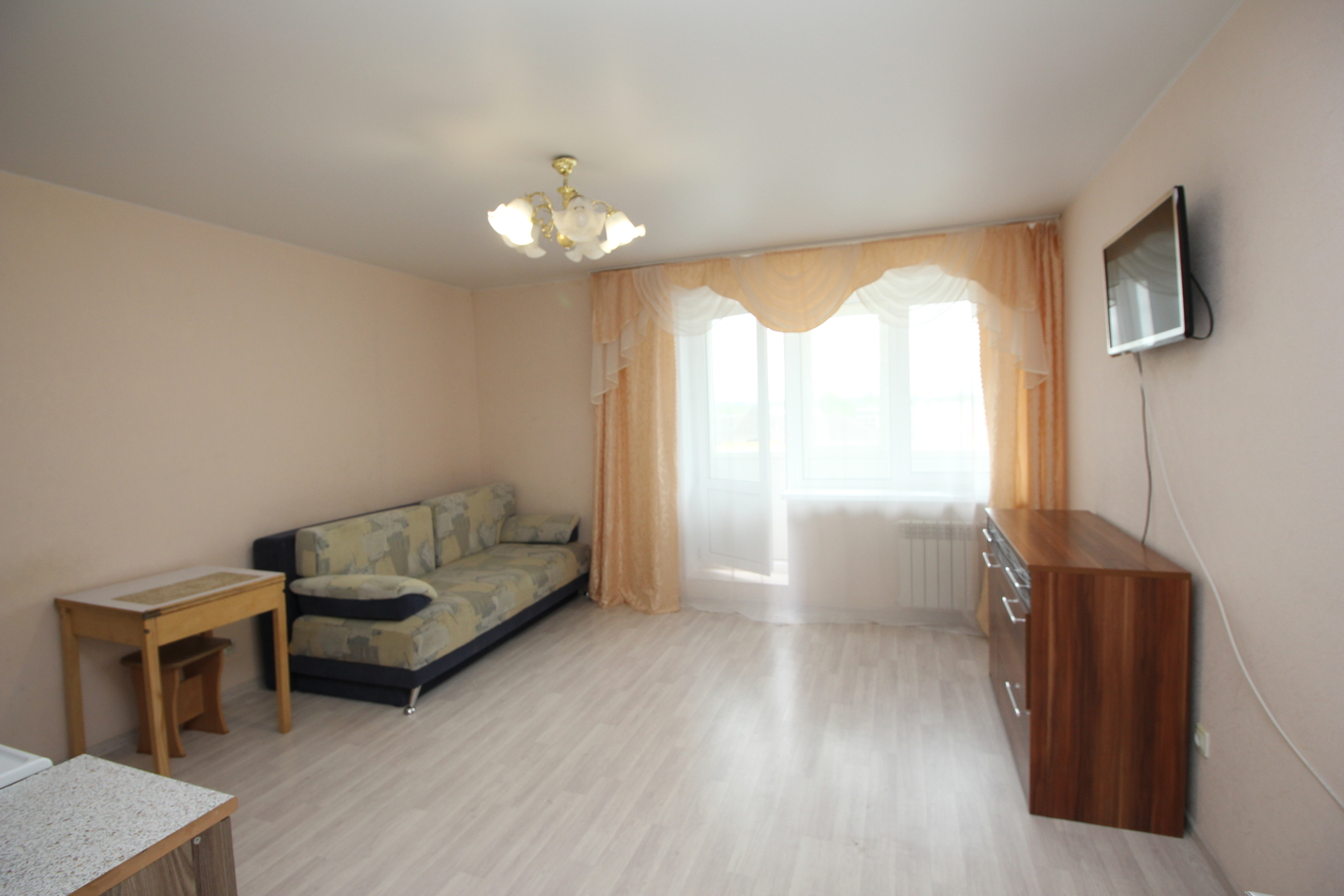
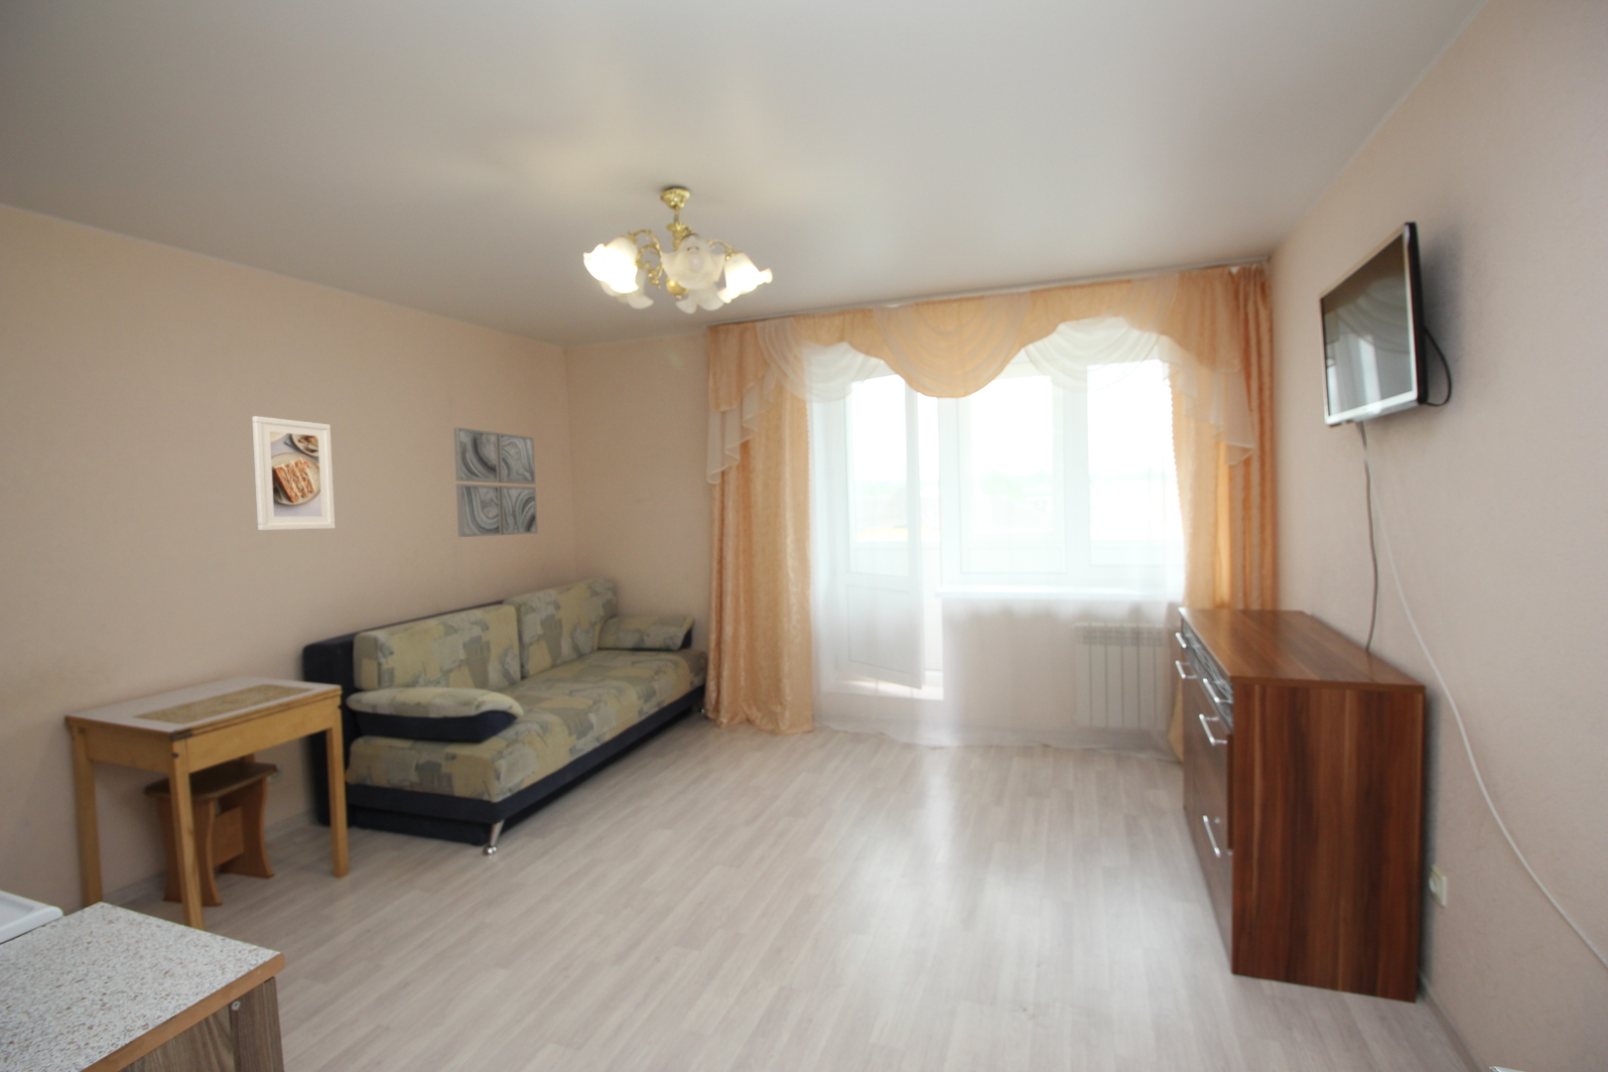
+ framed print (294, 475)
+ wall art (498, 482)
